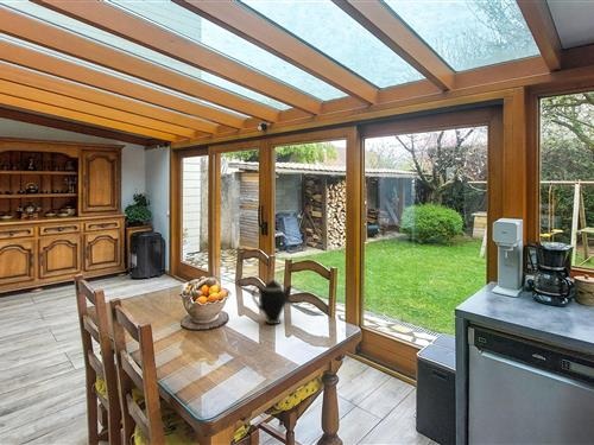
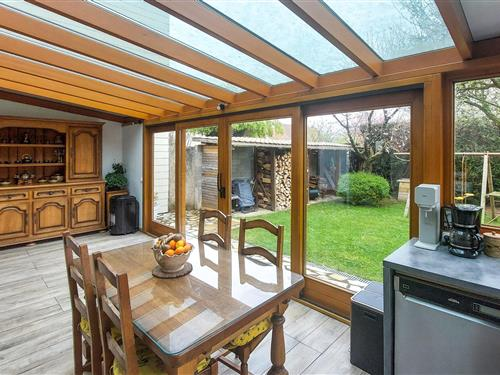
- teapot (273, 299)
